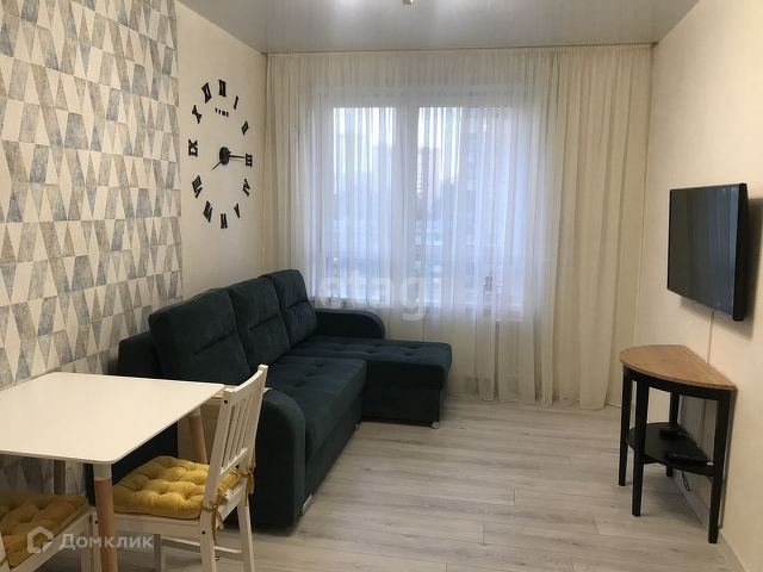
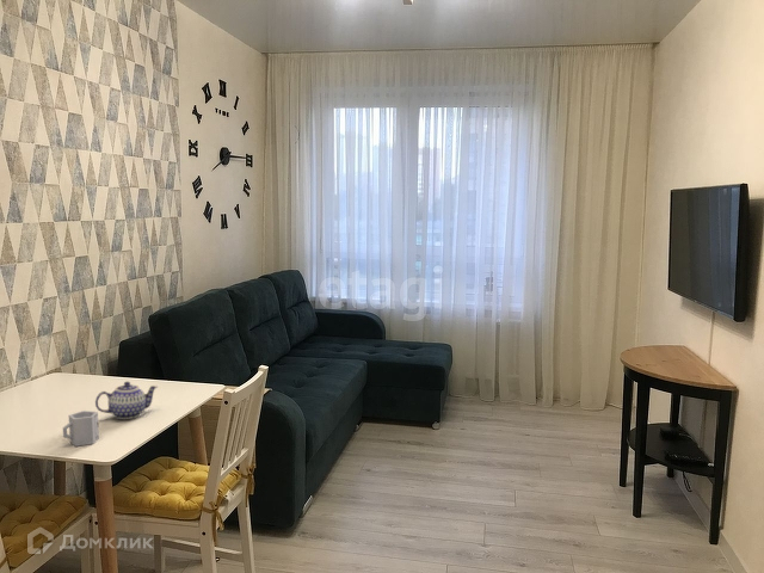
+ cup (80, 429)
+ teapot (127, 399)
